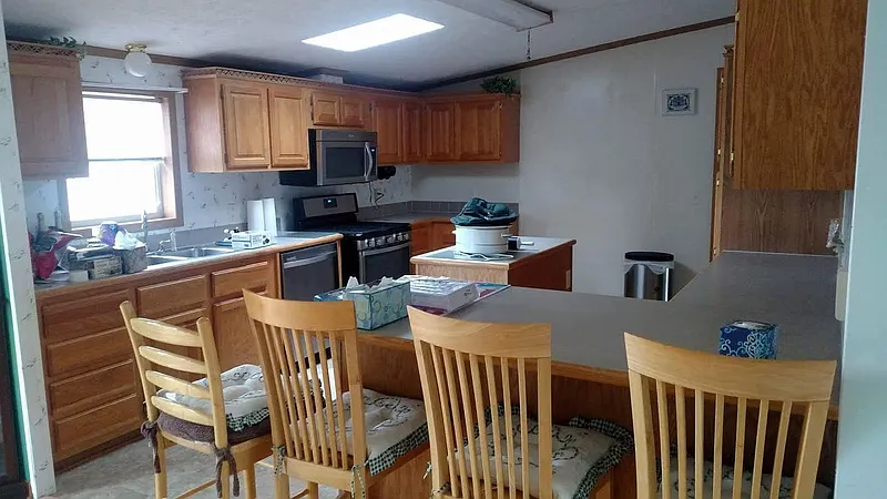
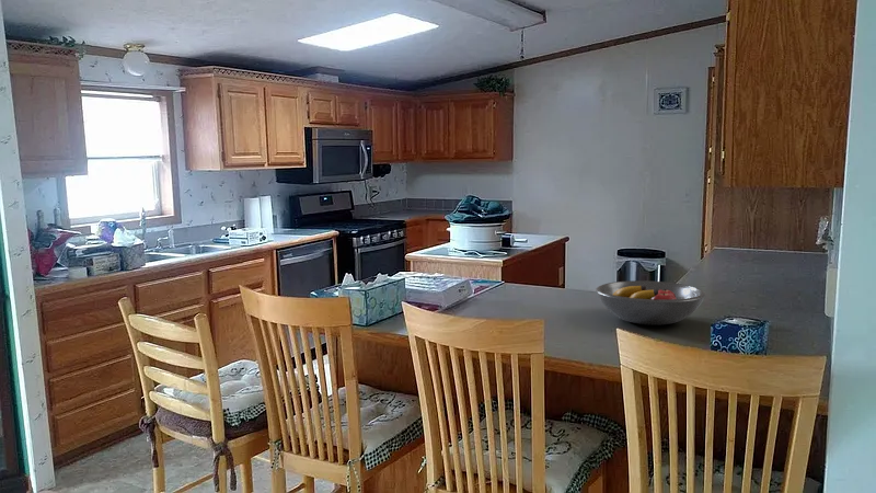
+ fruit bowl (648, 300)
